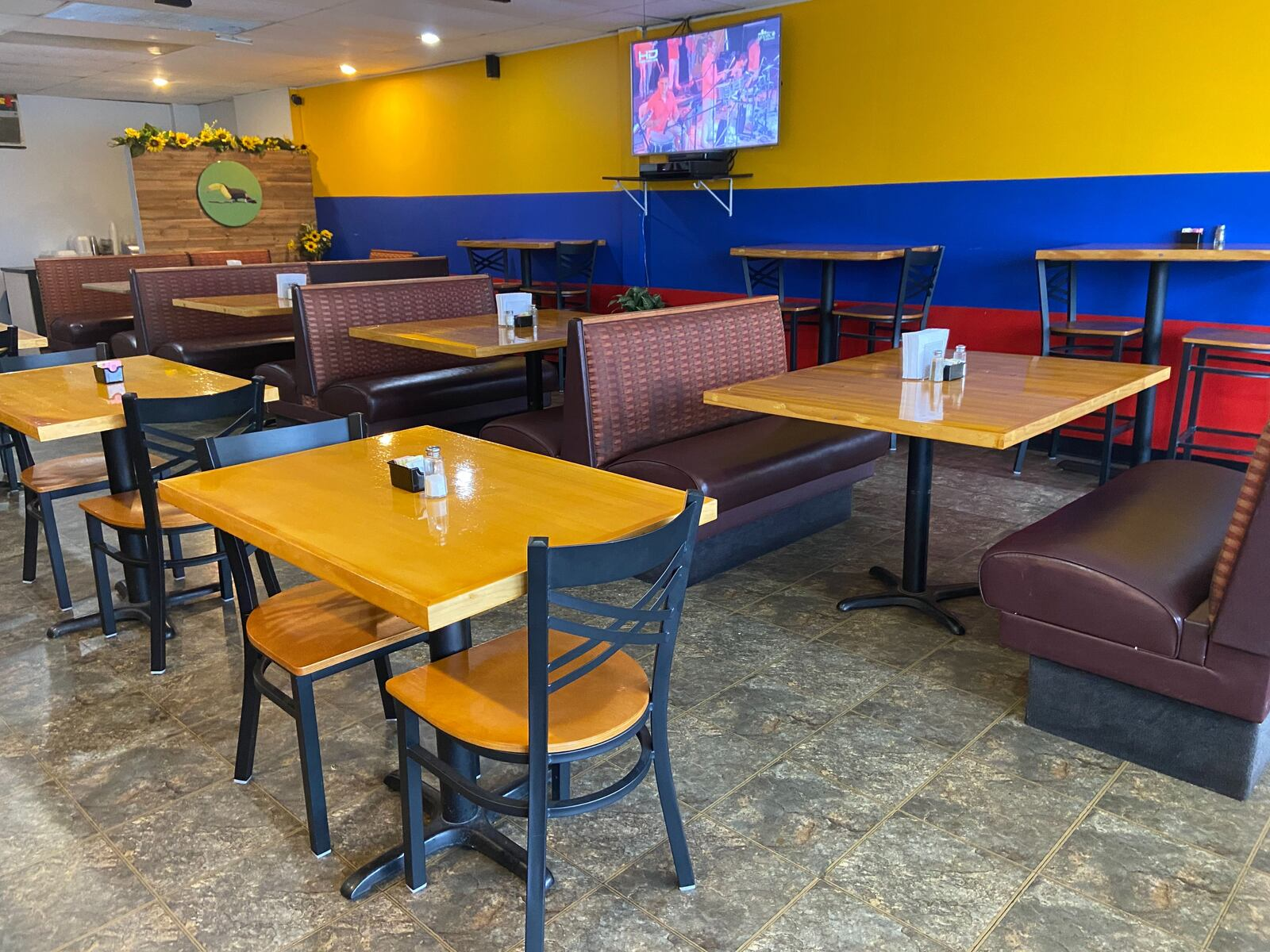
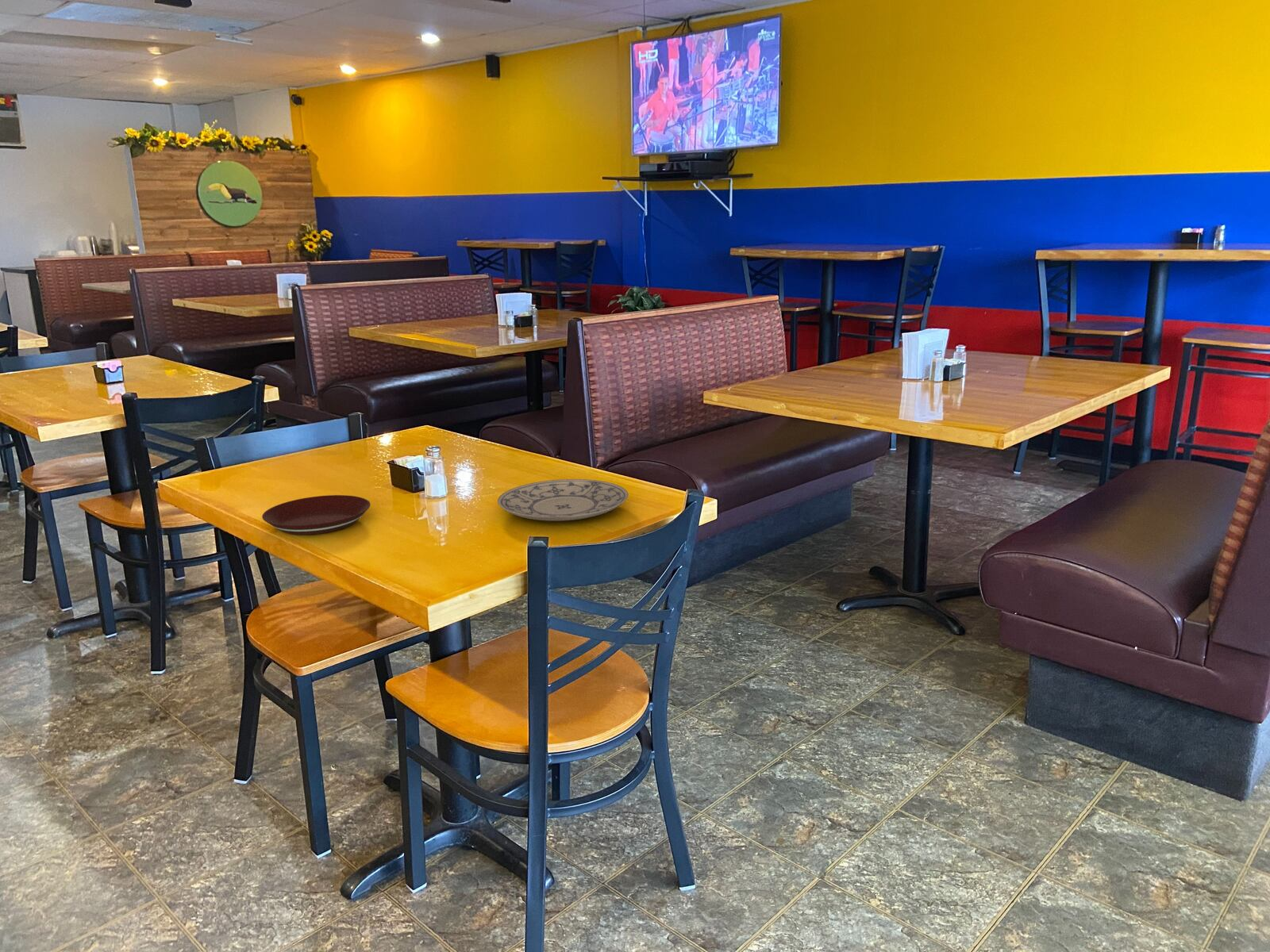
+ plate (564, 503)
+ plate (318, 516)
